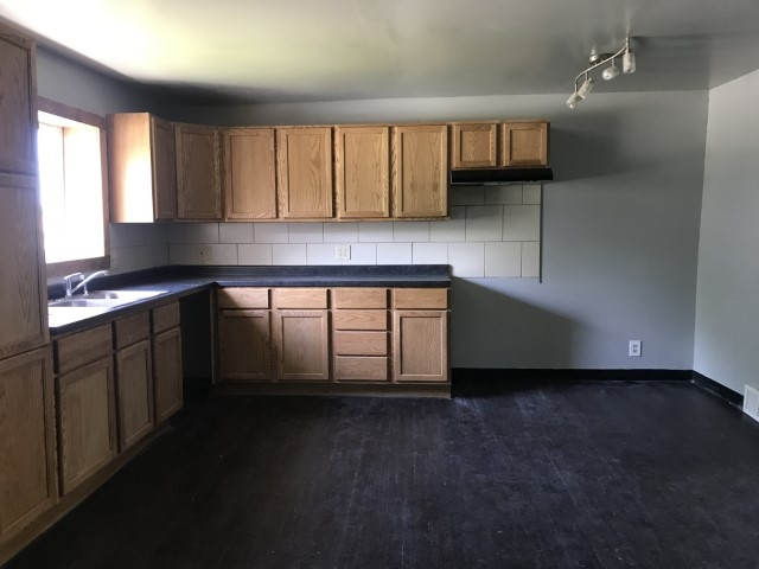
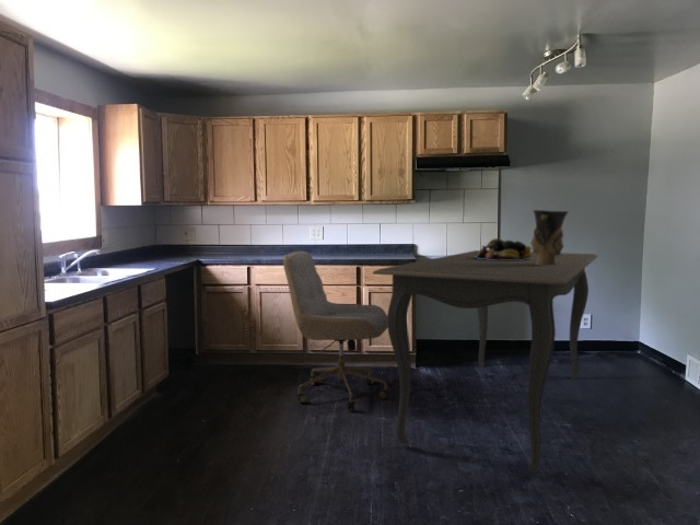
+ chair (338, 324)
+ fruit bowl (502, 248)
+ dining table (487, 328)
+ vase (548, 236)
